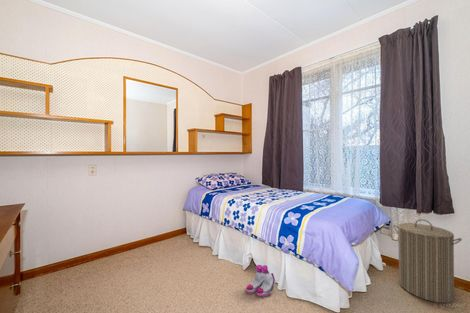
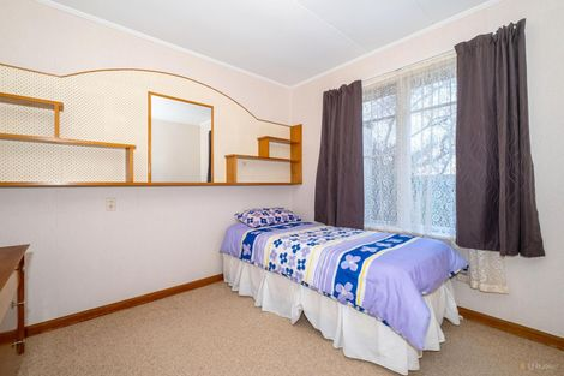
- boots (260, 277)
- laundry hamper (424, 254)
